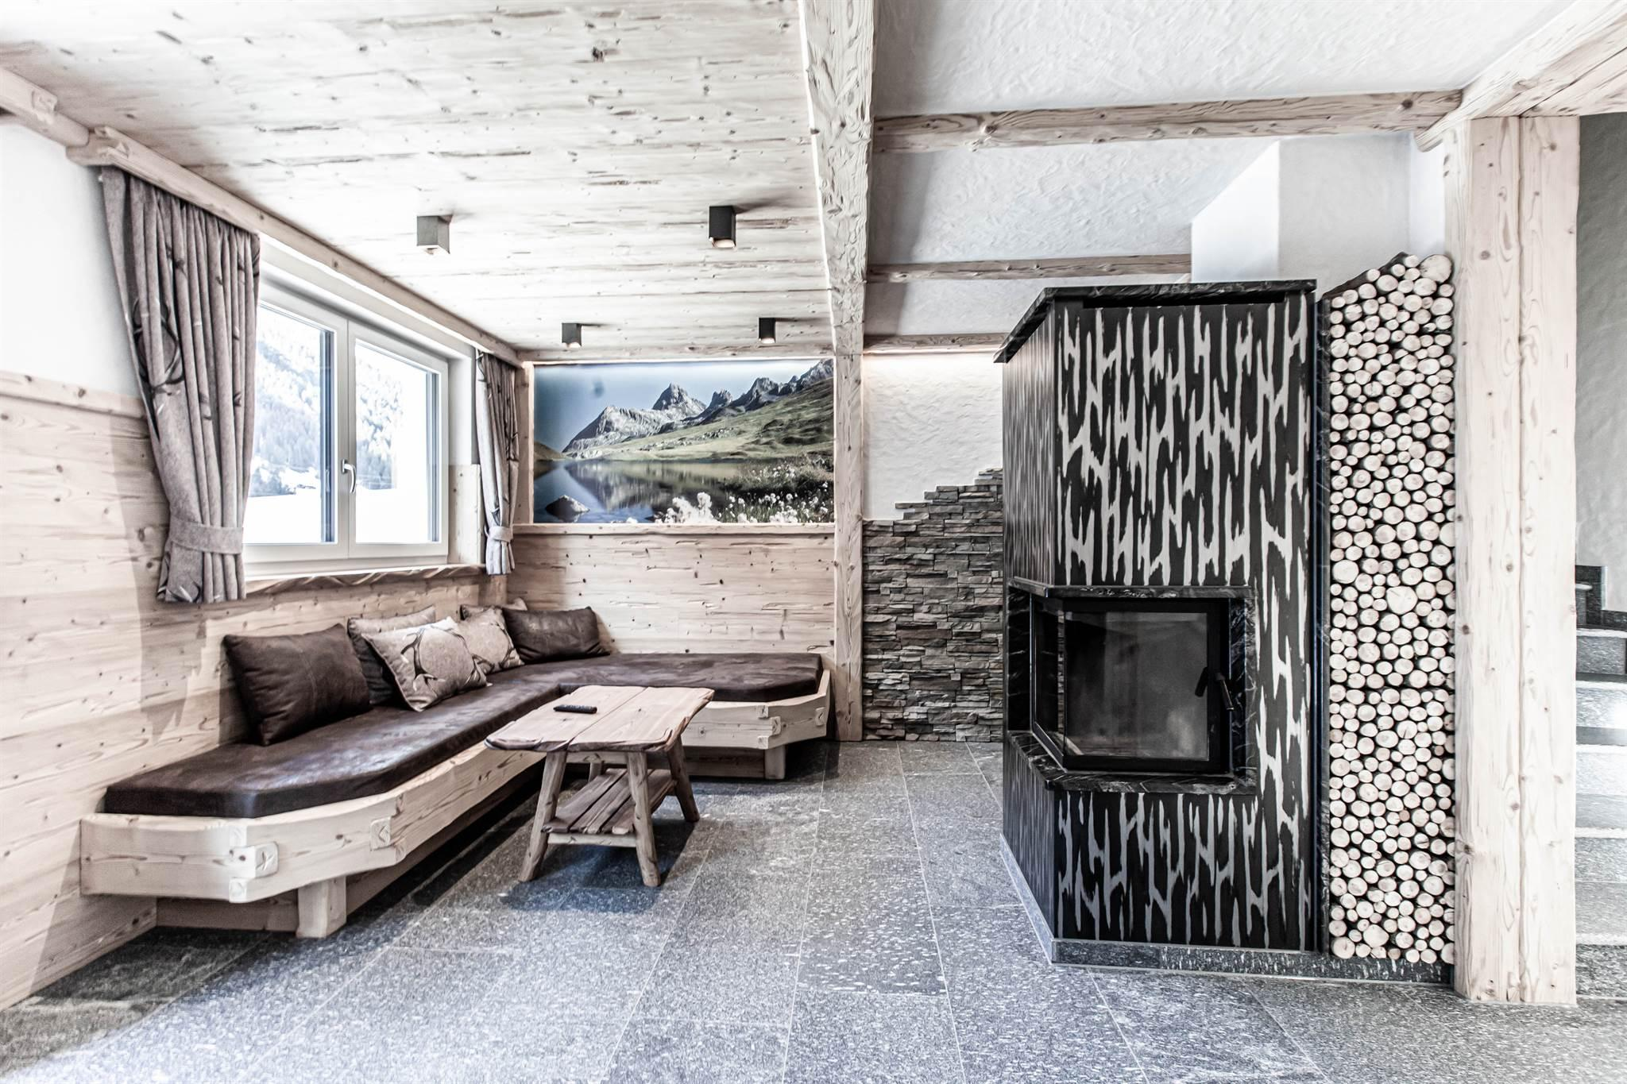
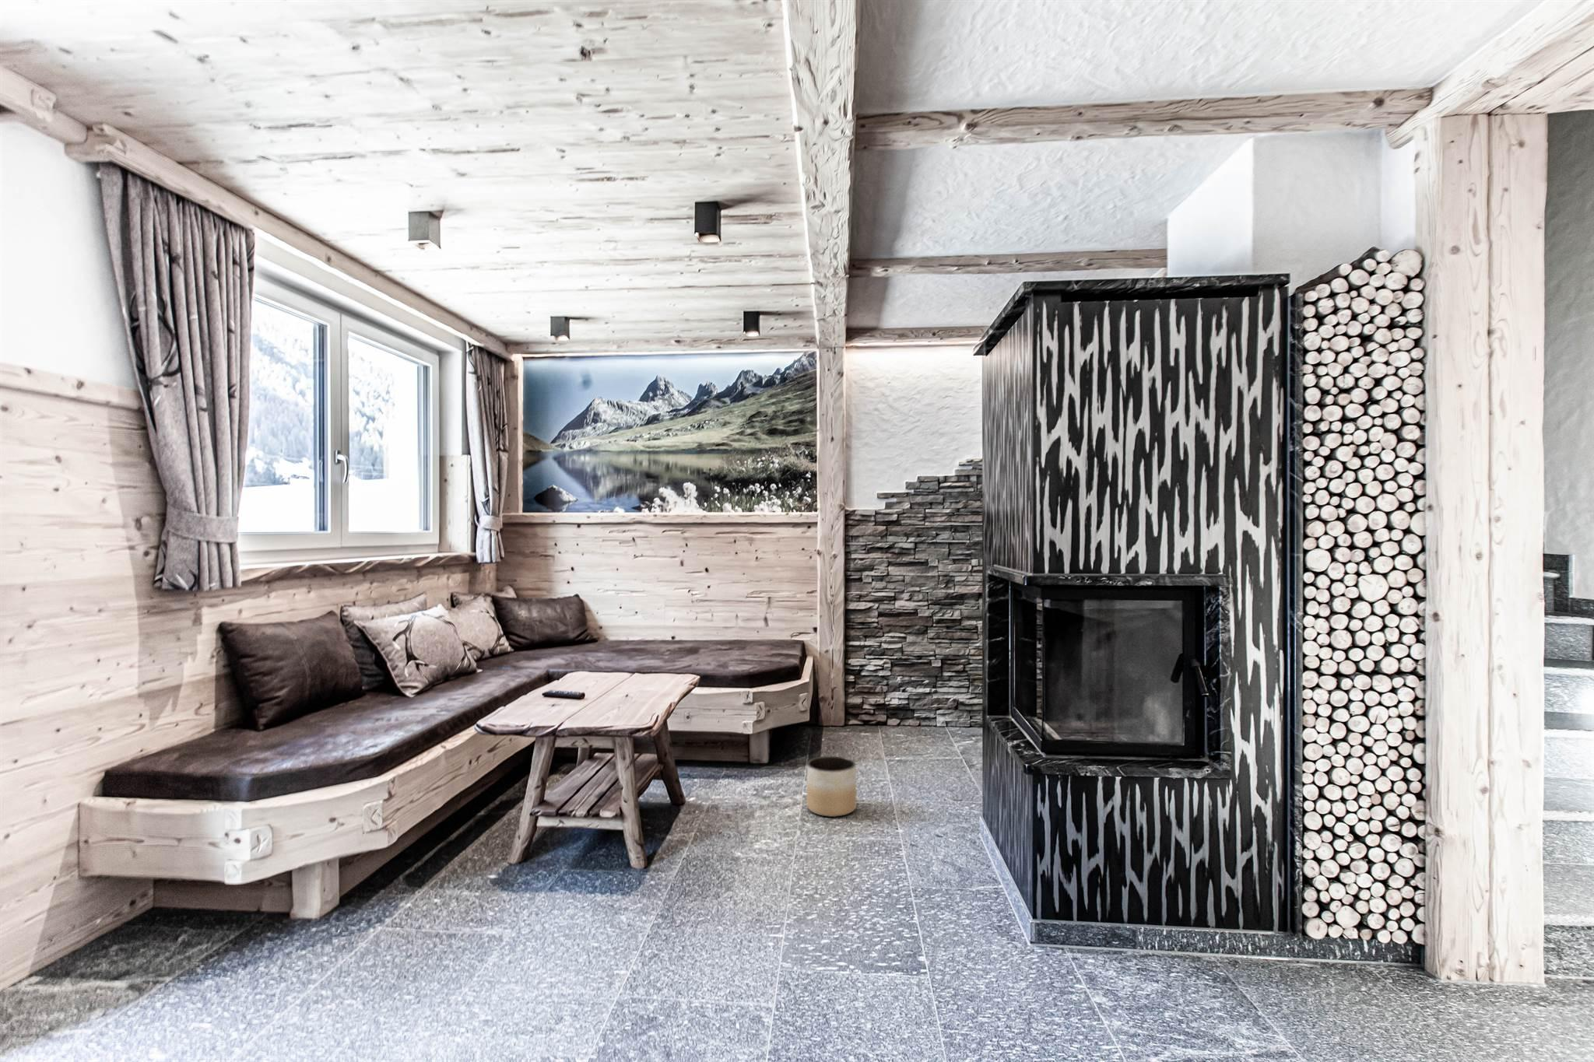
+ planter (831, 786)
